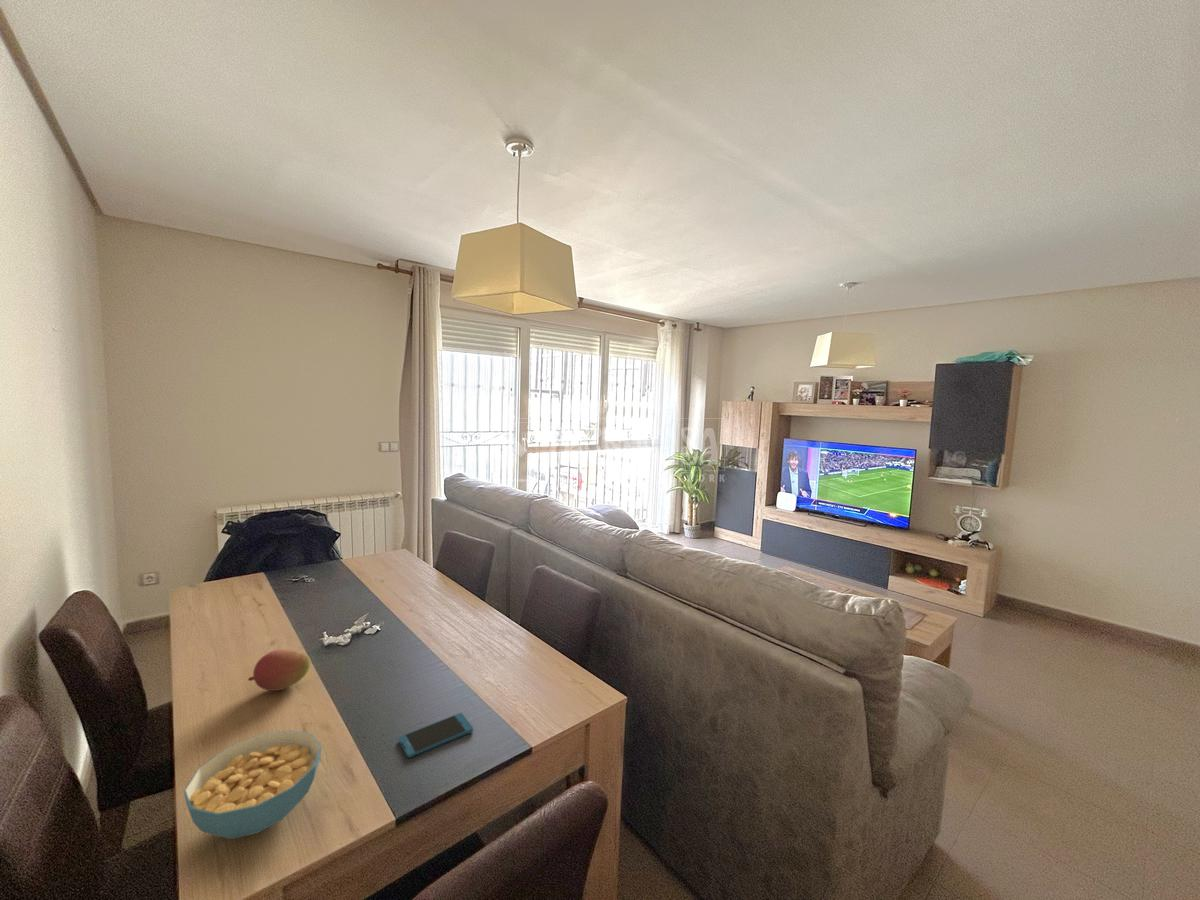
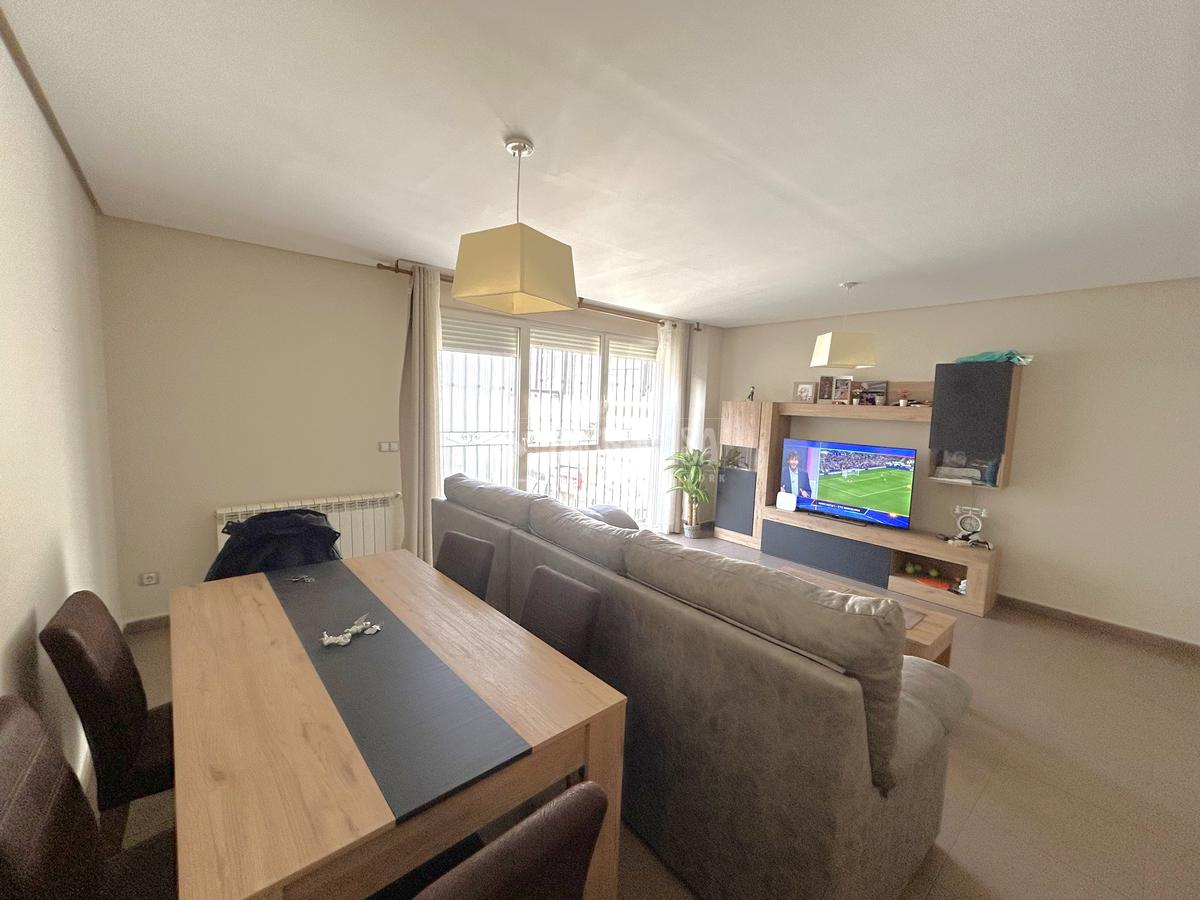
- smartphone (436, 733)
- fruit (280, 669)
- cereal bowl (257, 792)
